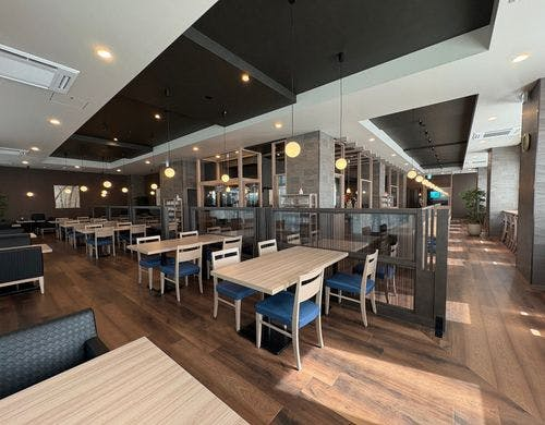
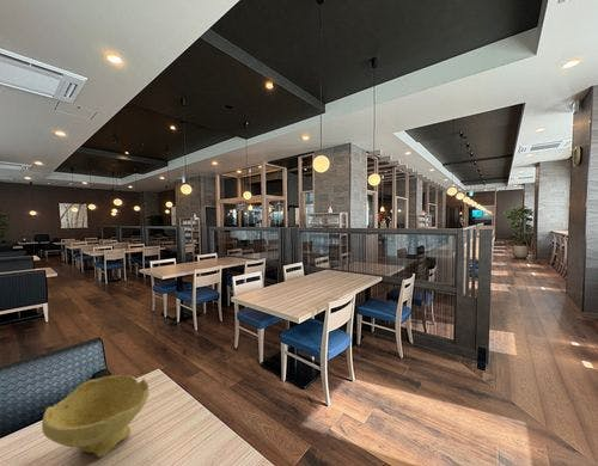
+ bowl (102, 419)
